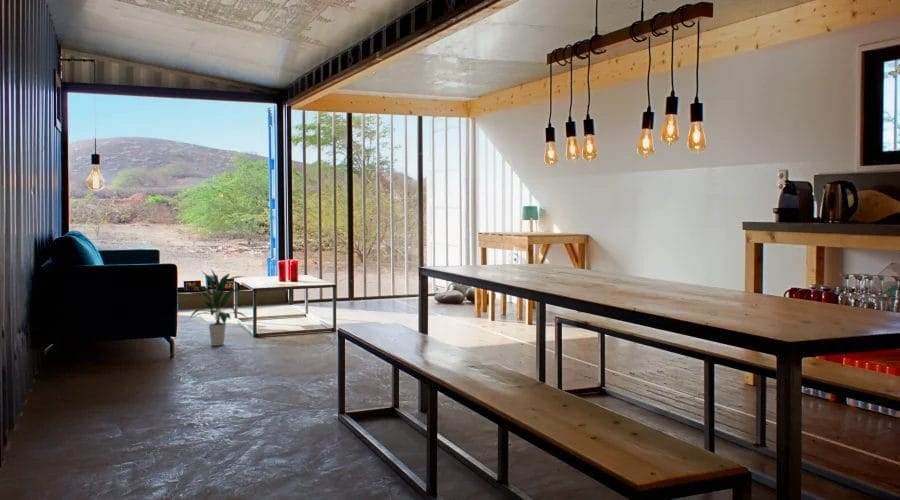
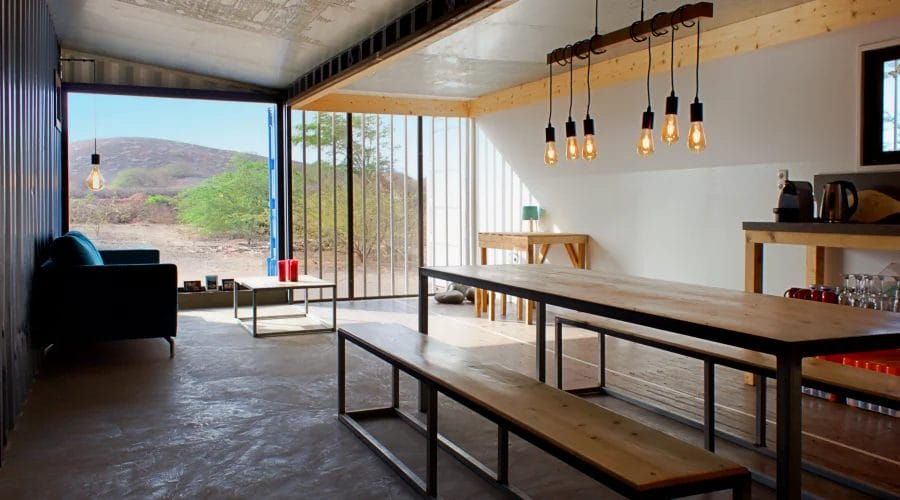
- indoor plant (218, 306)
